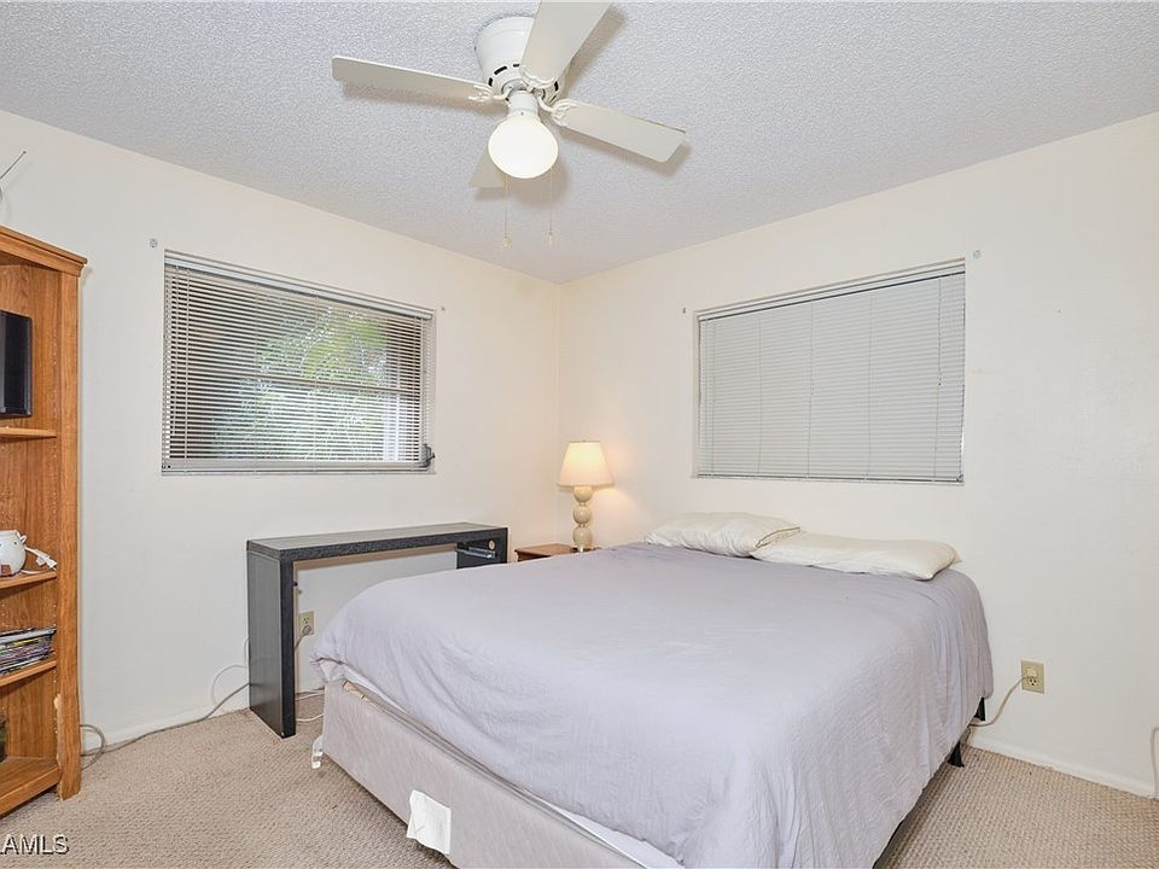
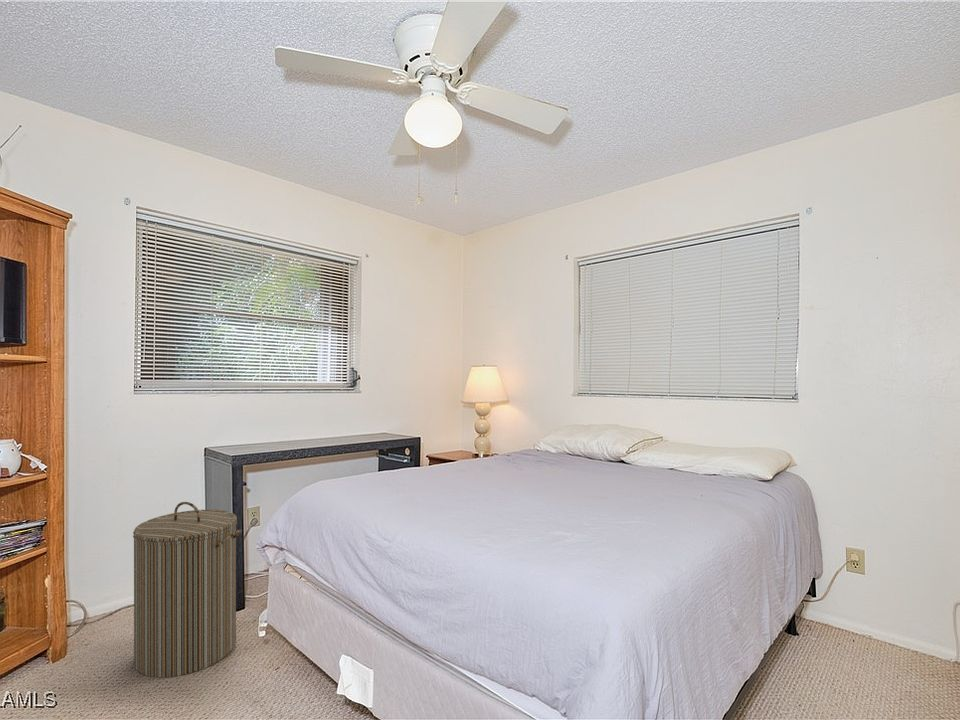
+ laundry hamper (187, 576)
